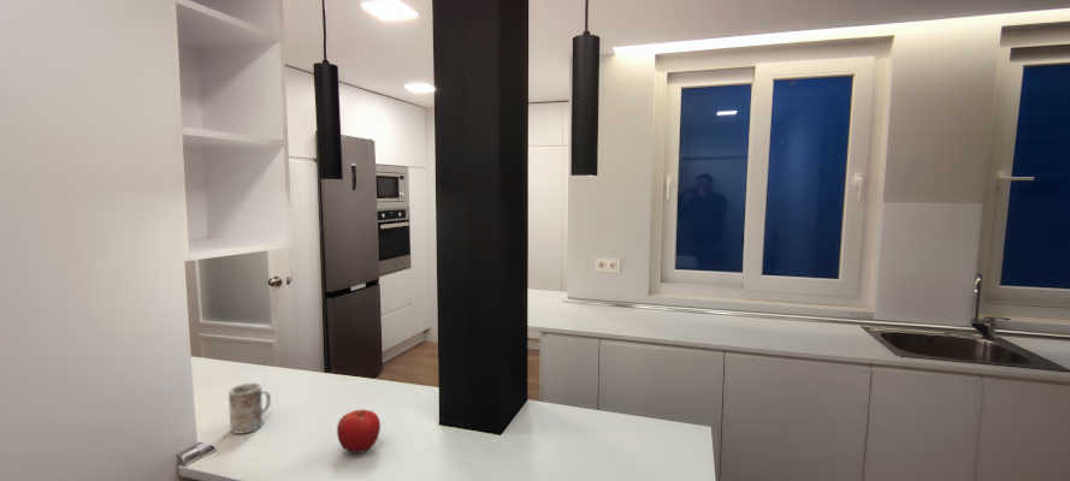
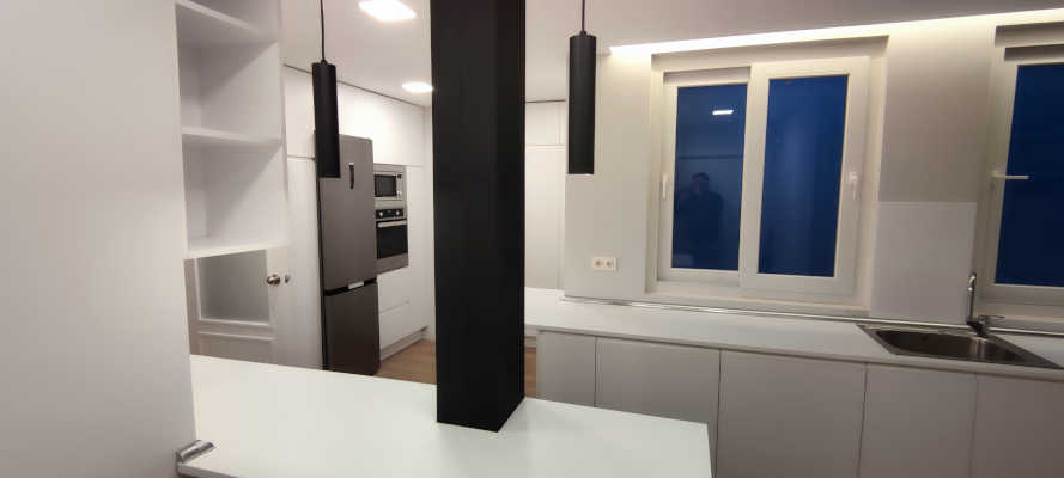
- fruit (359, 429)
- mug (249, 405)
